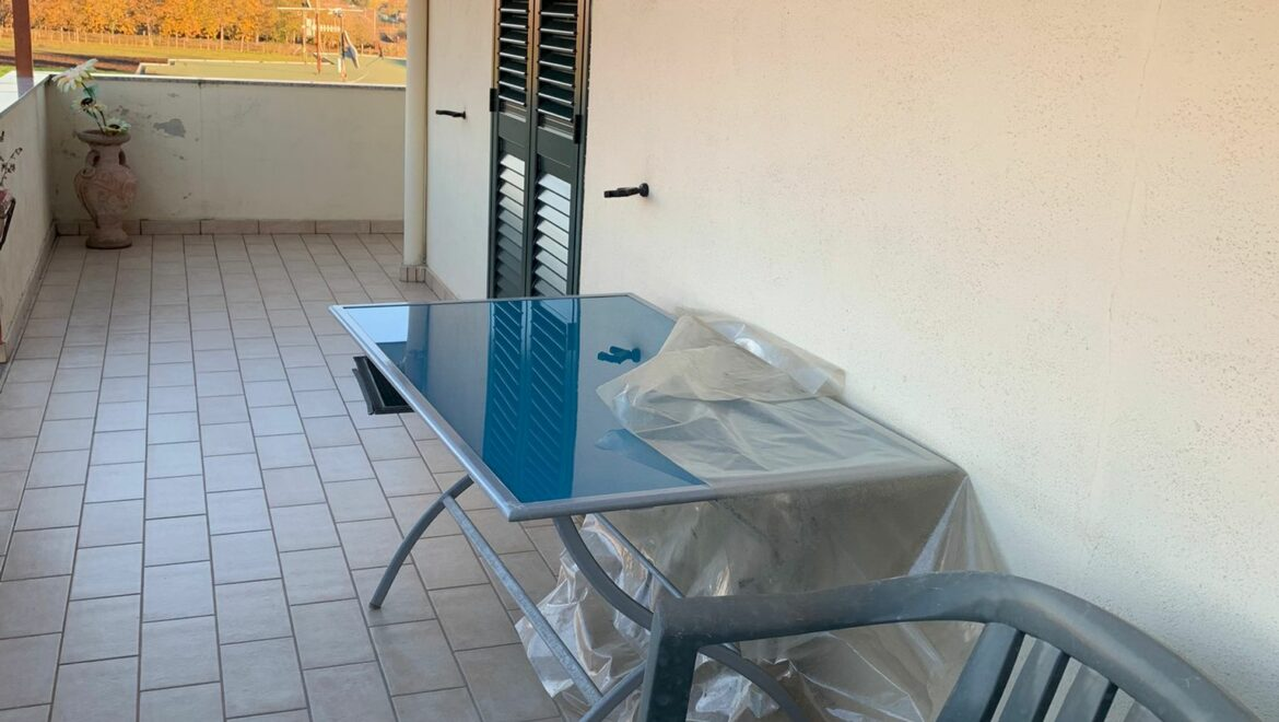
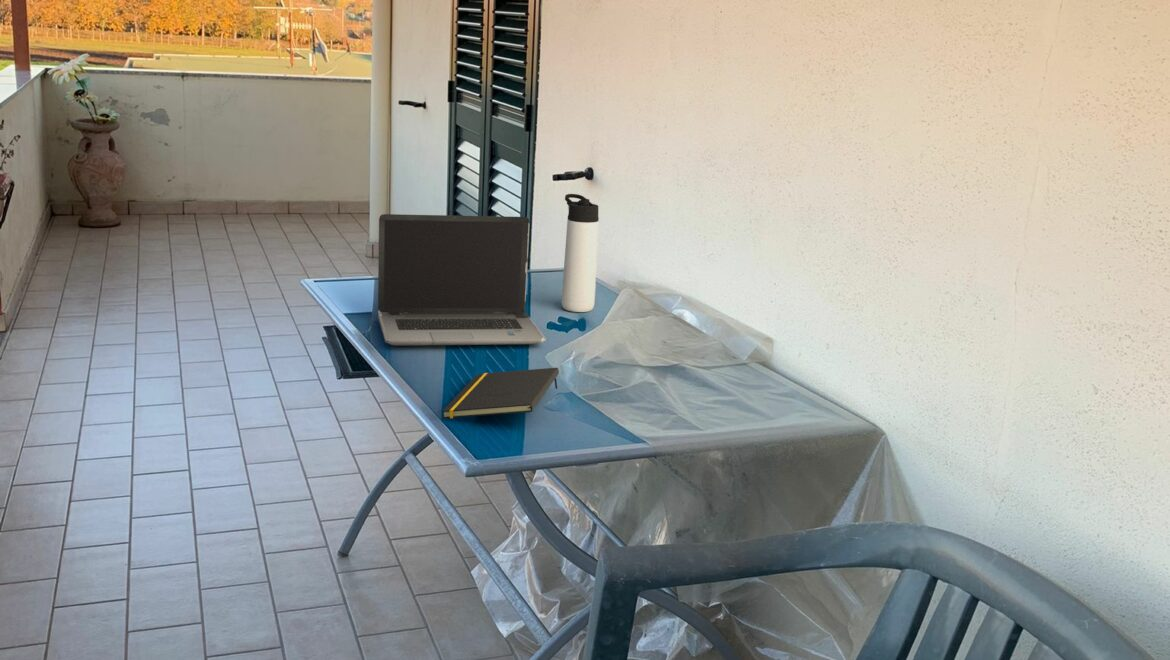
+ laptop computer (461, 280)
+ thermos bottle (577, 252)
+ notepad (503, 391)
